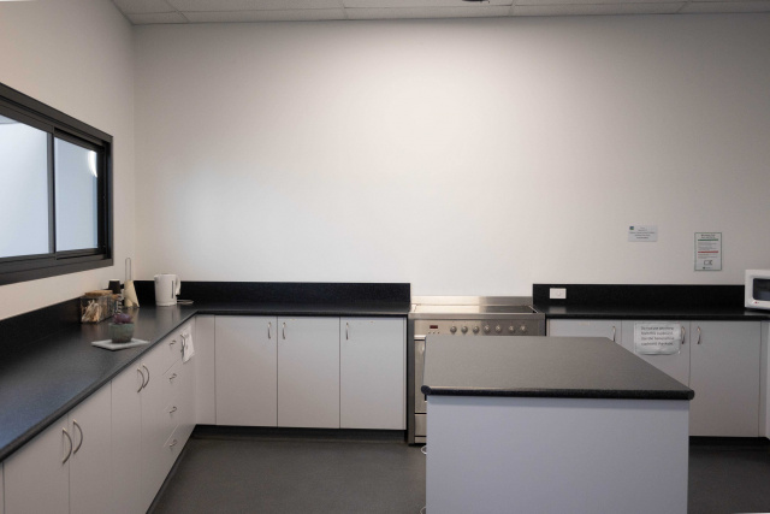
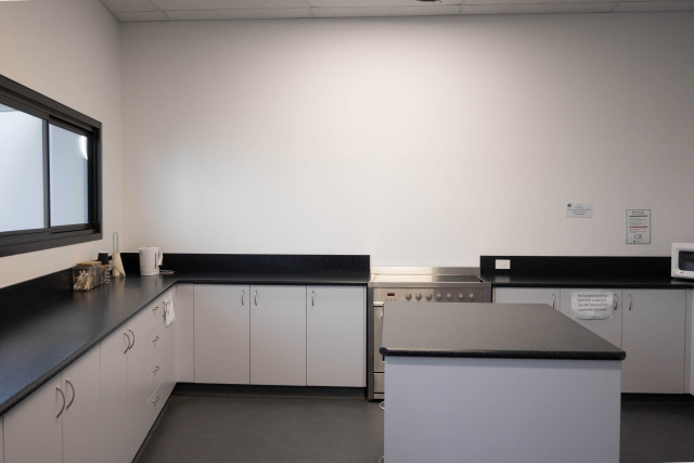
- succulent plant (120, 329)
